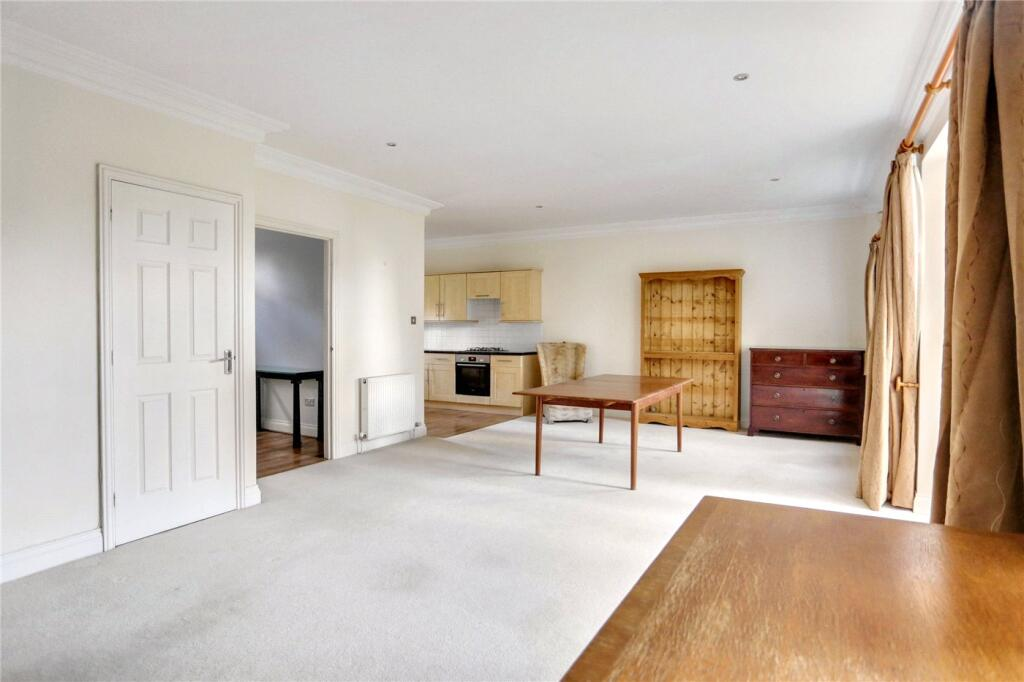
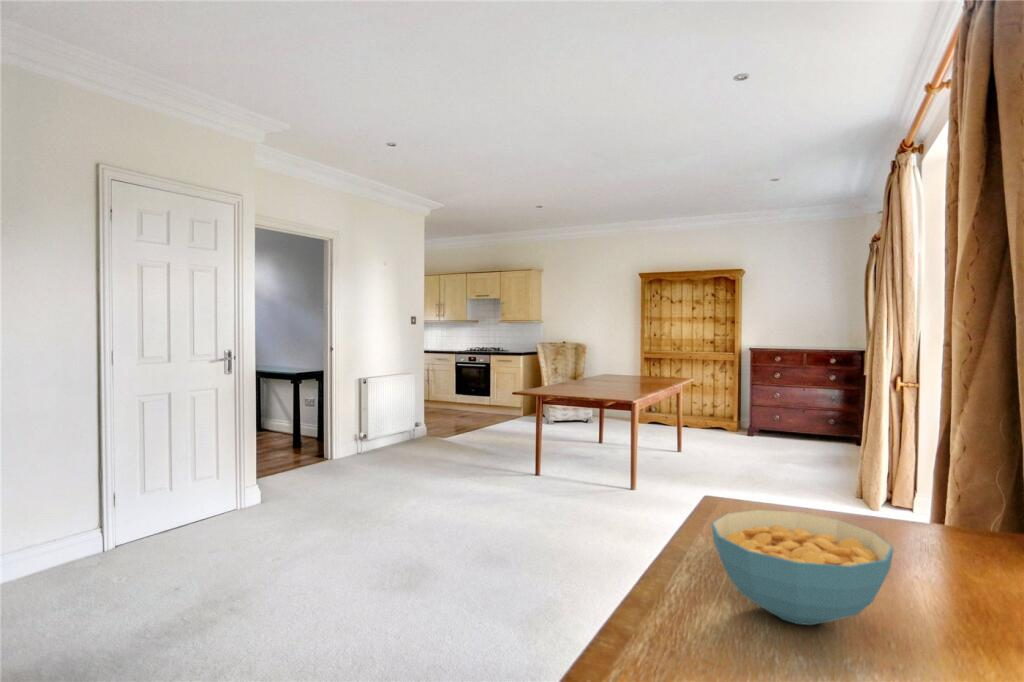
+ cereal bowl (796, 573)
